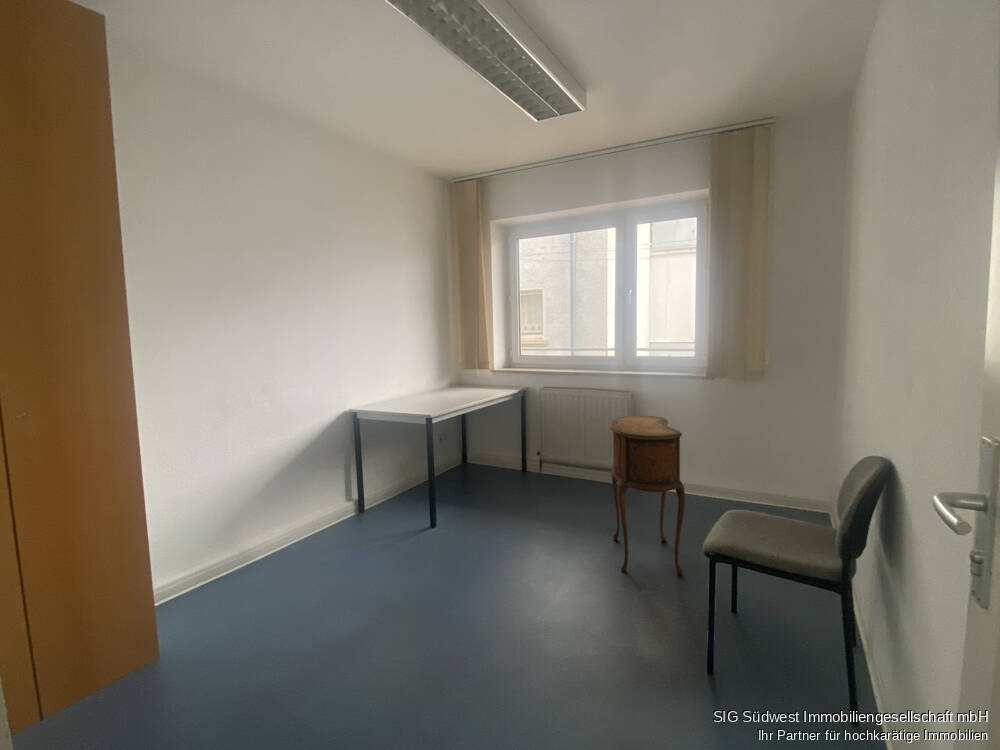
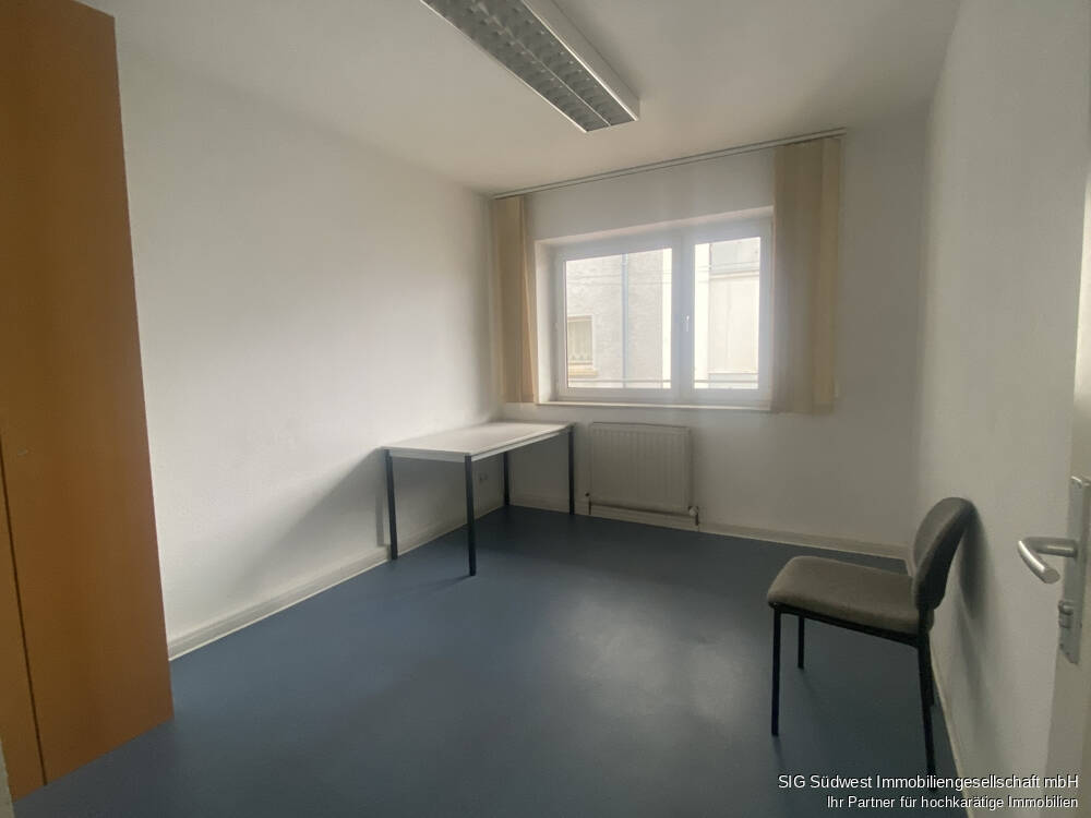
- side table (642, 490)
